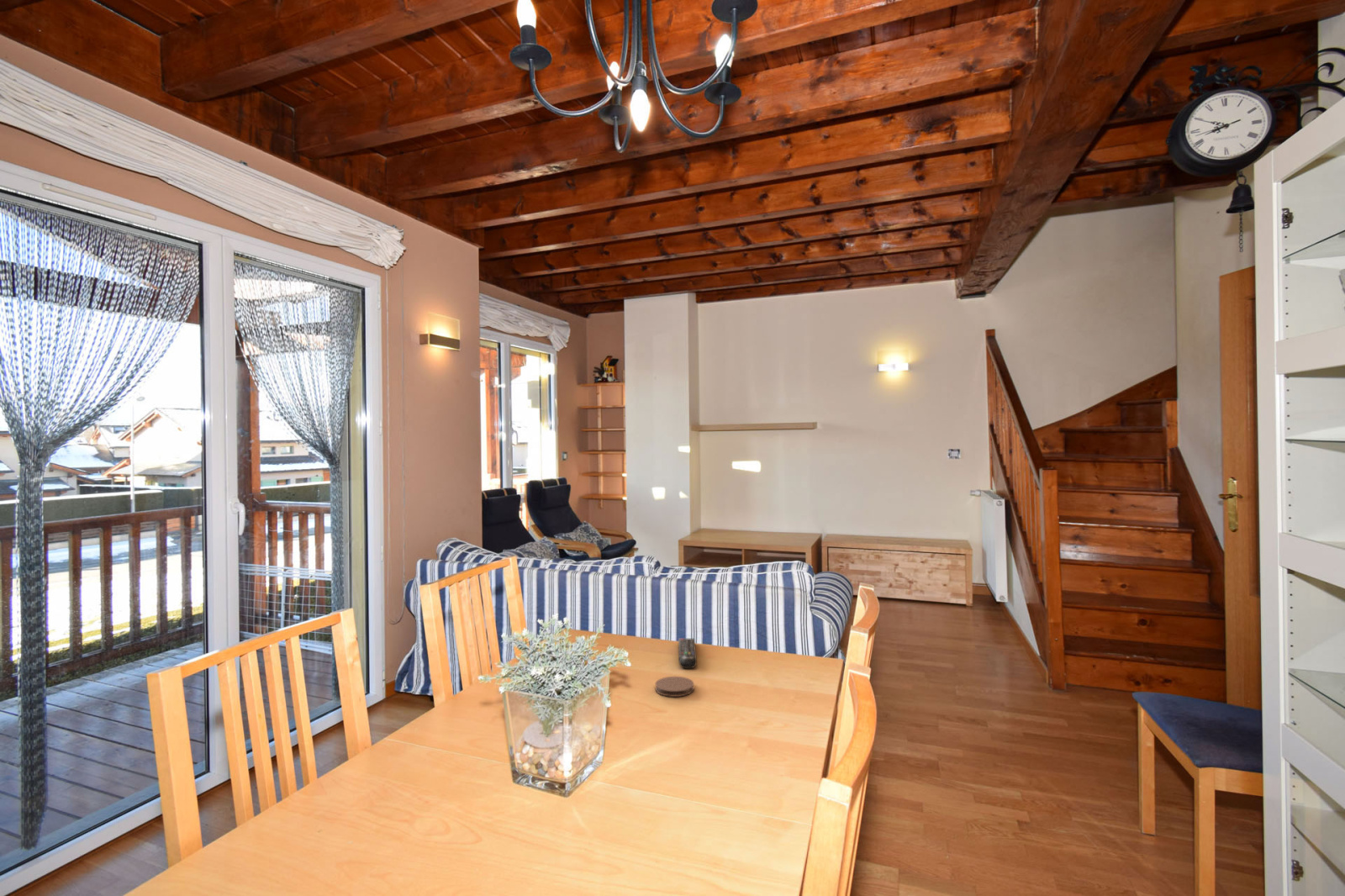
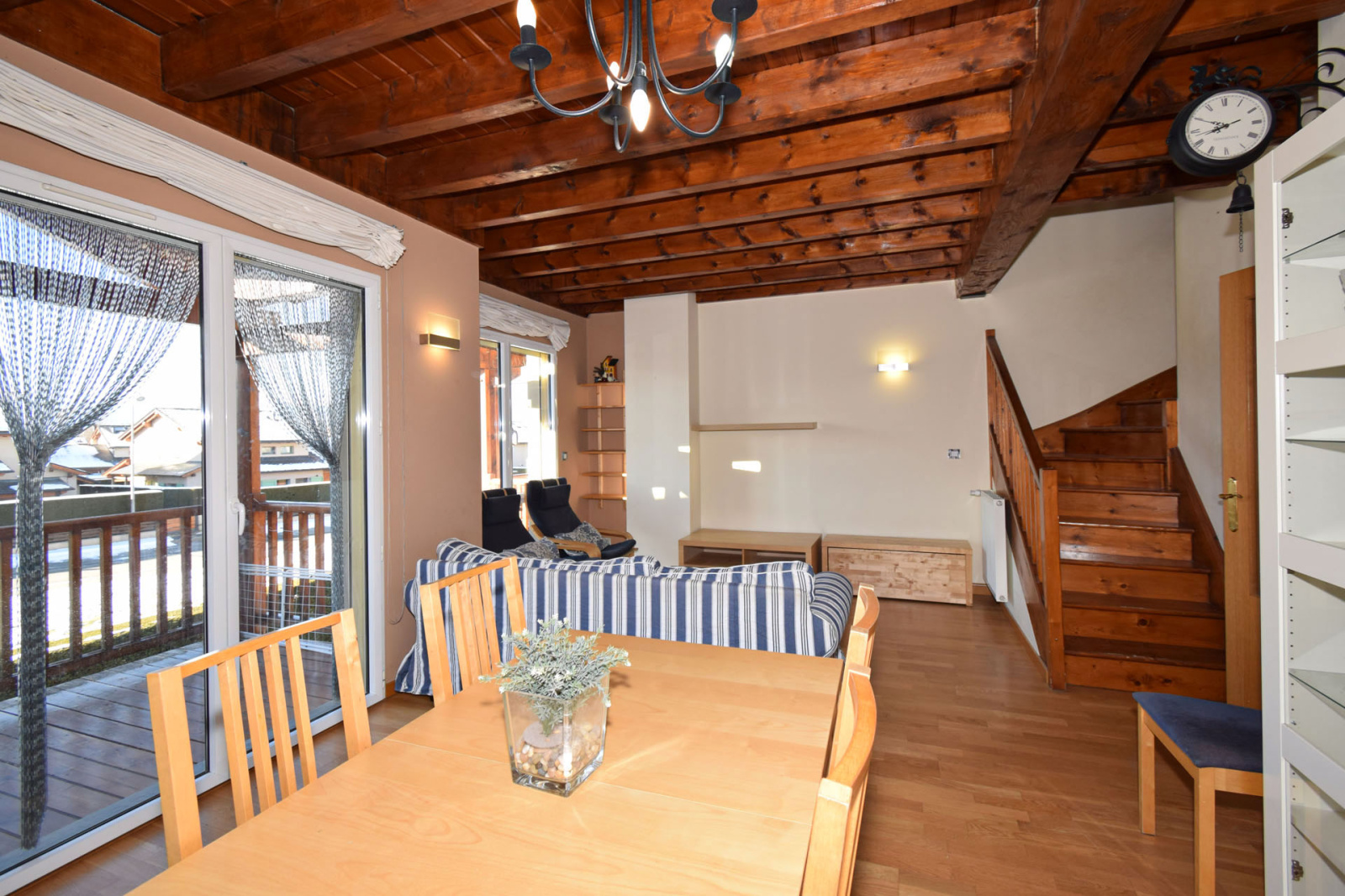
- coaster (674, 686)
- remote control (687, 651)
